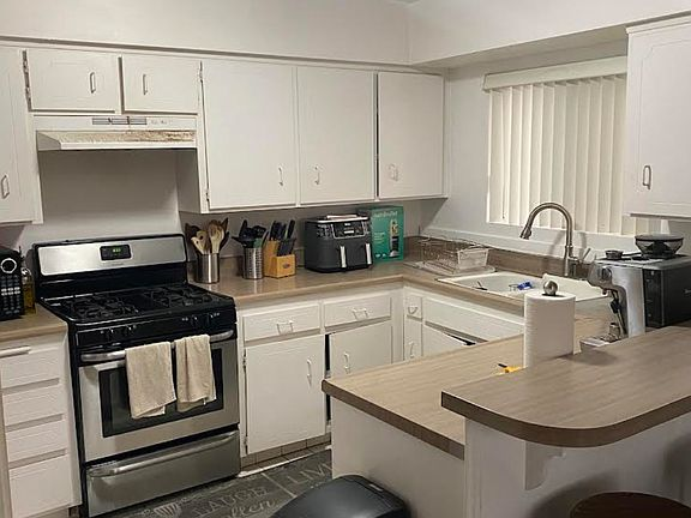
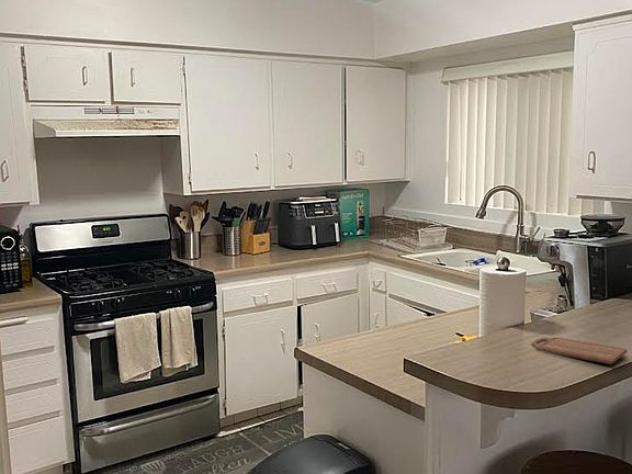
+ cutting board (575, 348)
